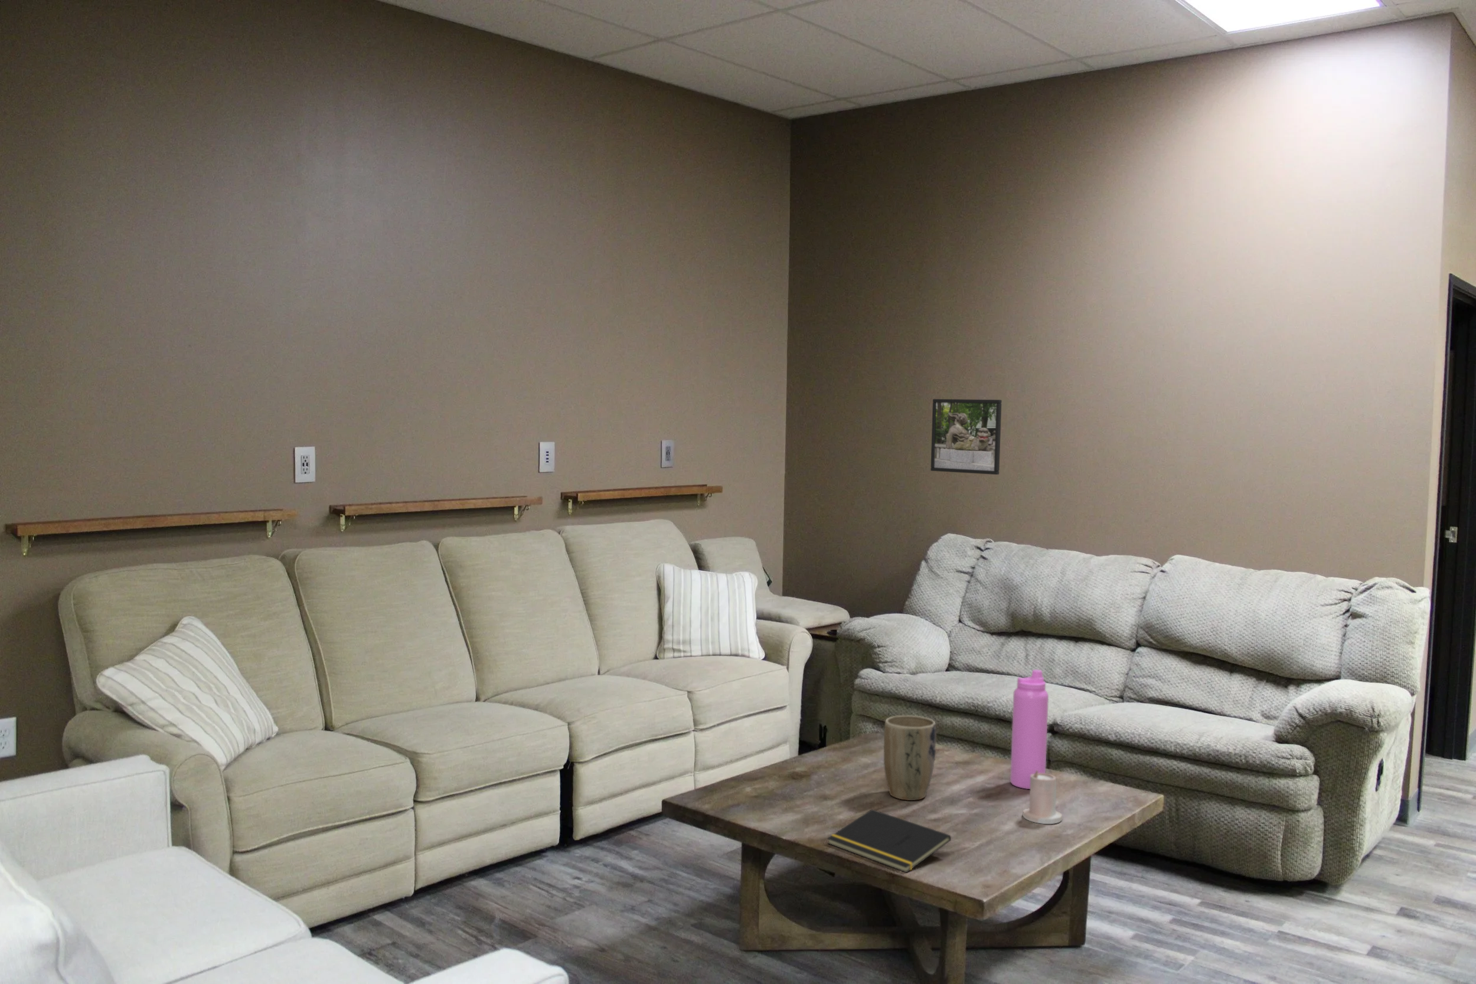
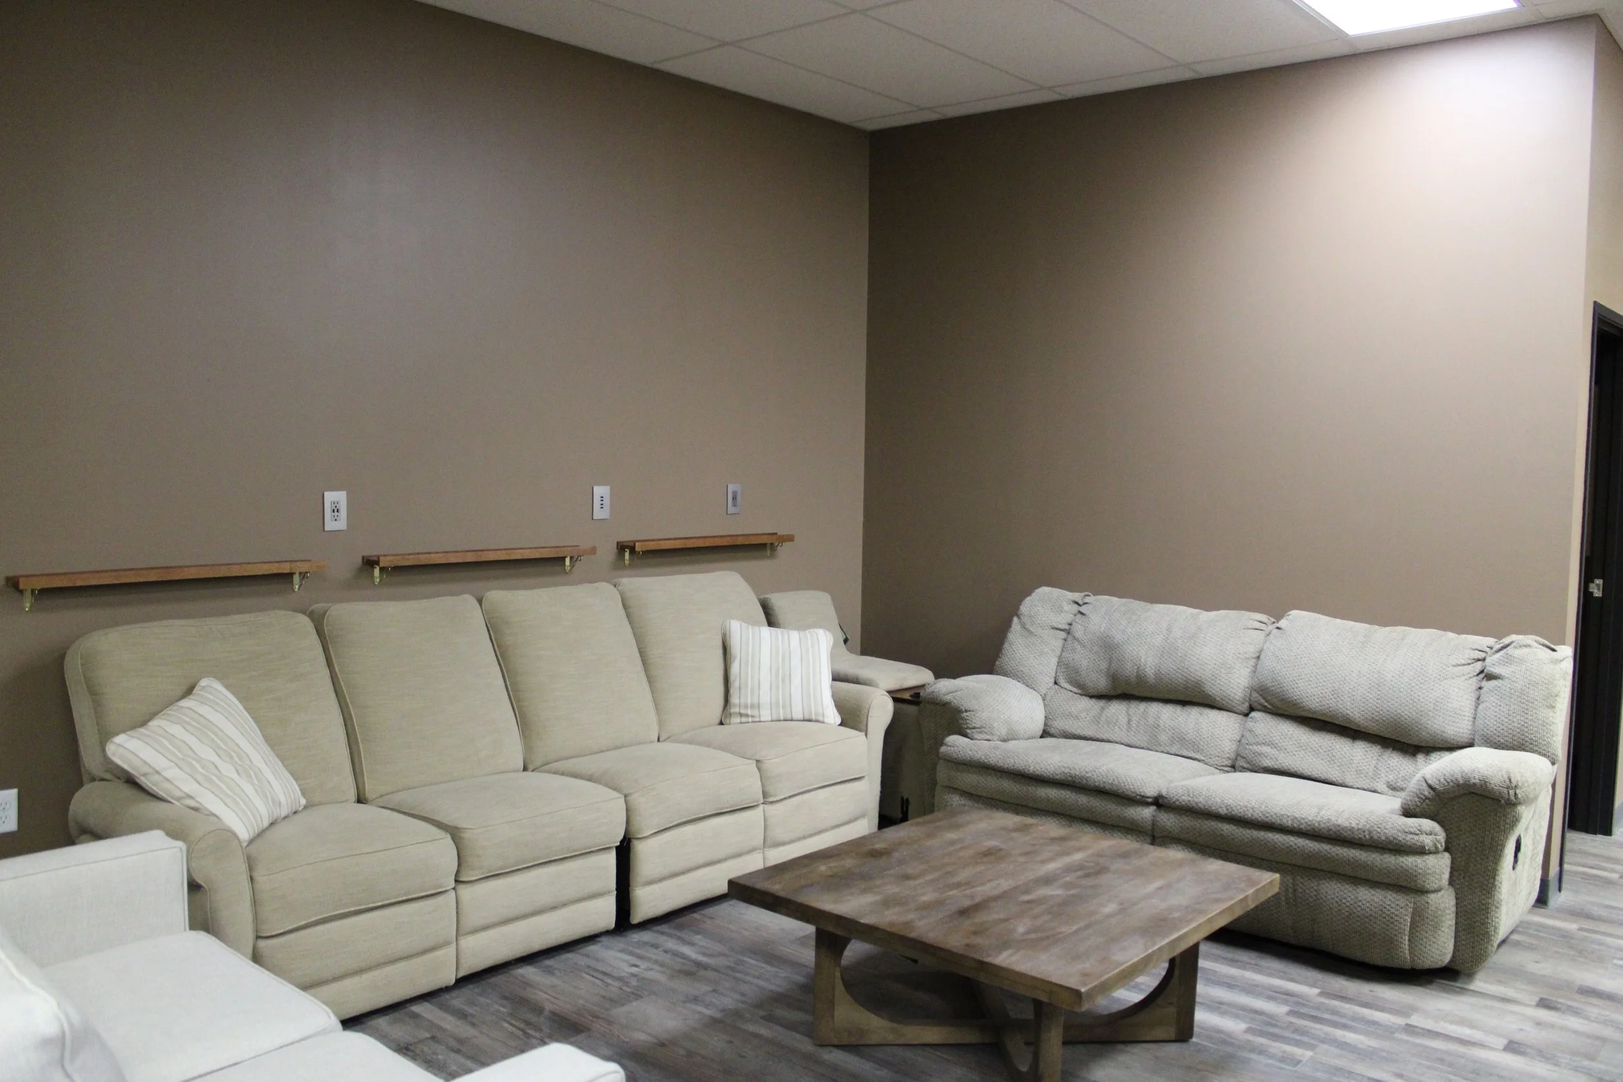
- candle (1042, 794)
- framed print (965, 436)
- water bottle (1030, 727)
- plant pot (909, 758)
- notepad (888, 839)
